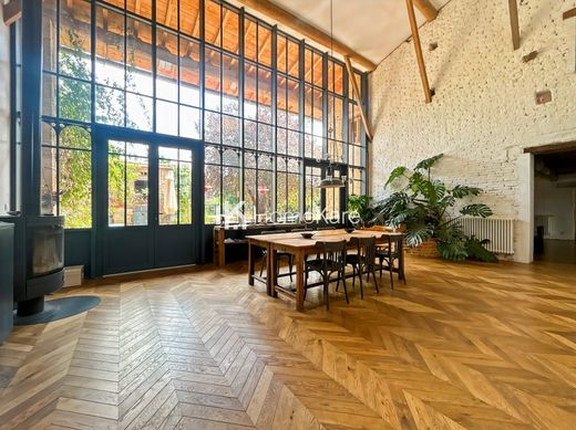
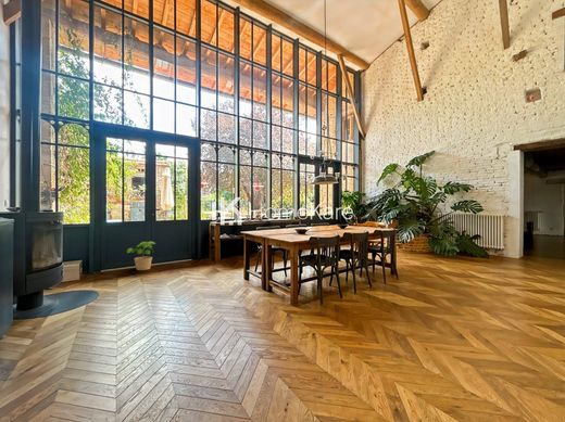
+ potted plant (142, 257)
